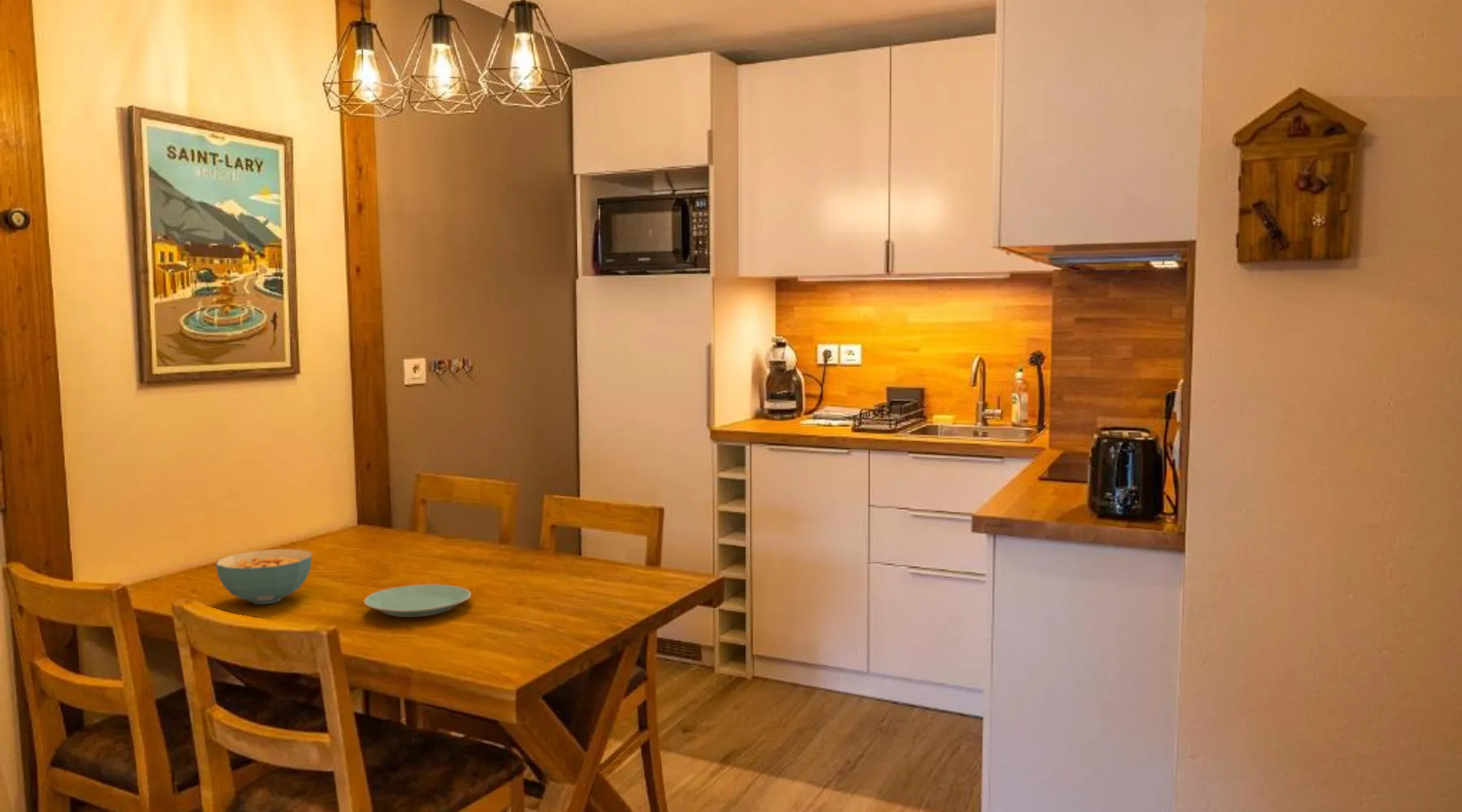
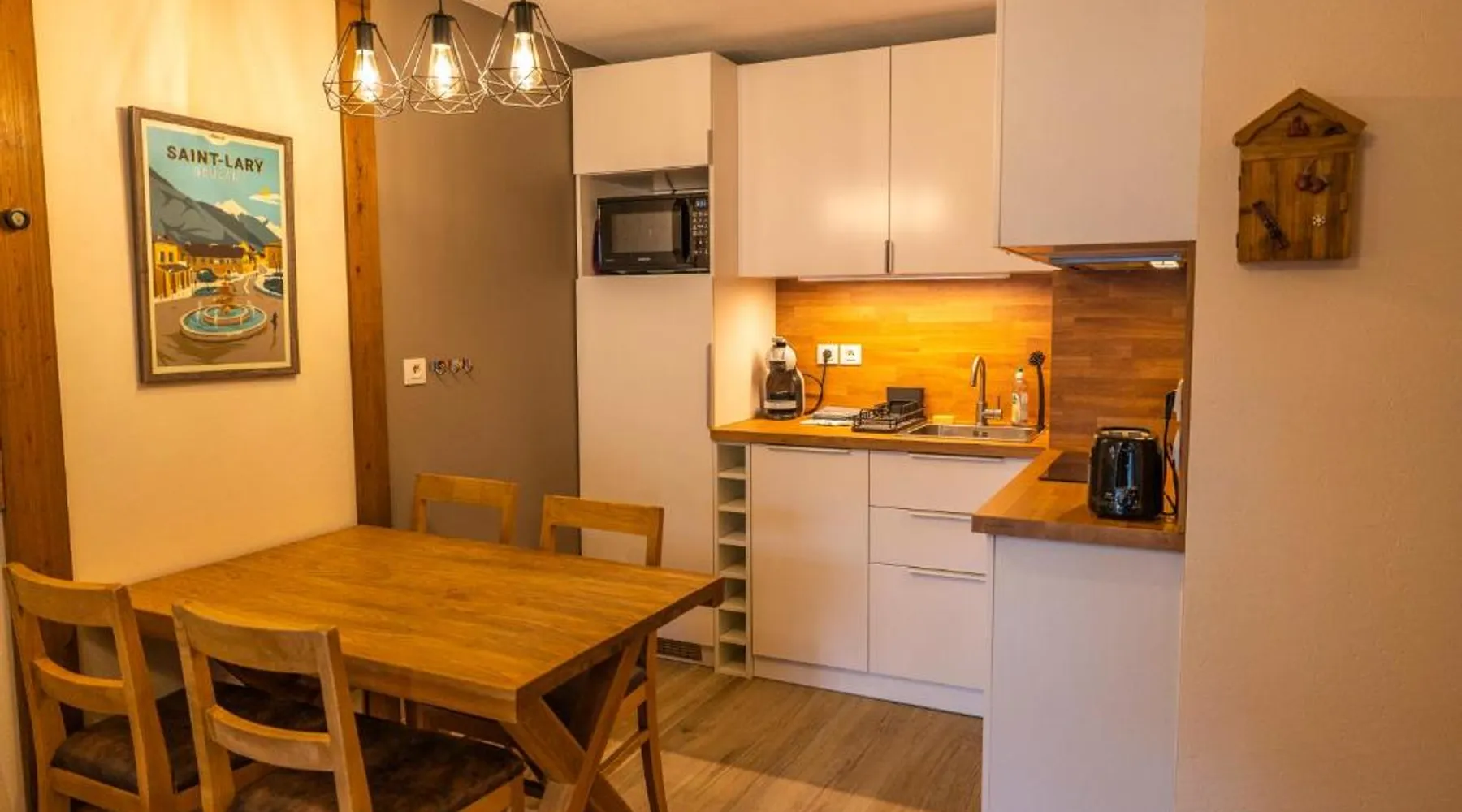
- plate (418, 602)
- cereal bowl (266, 579)
